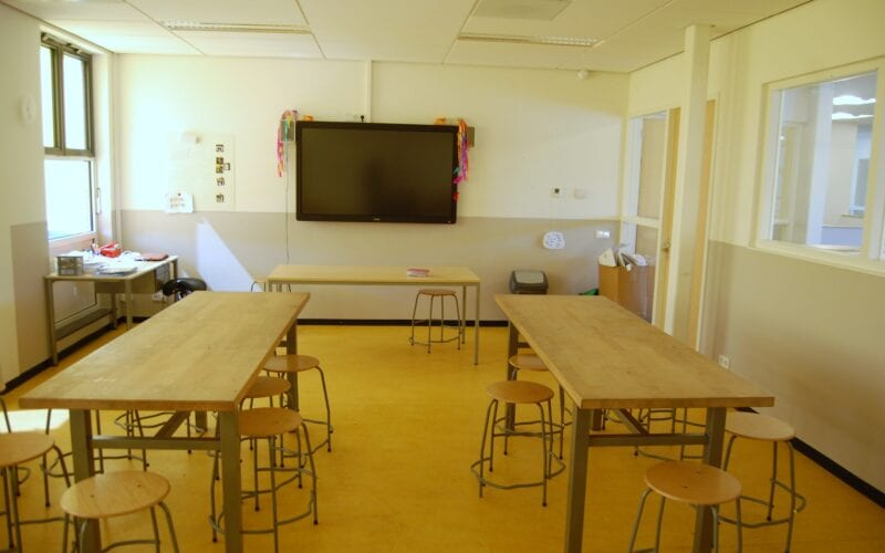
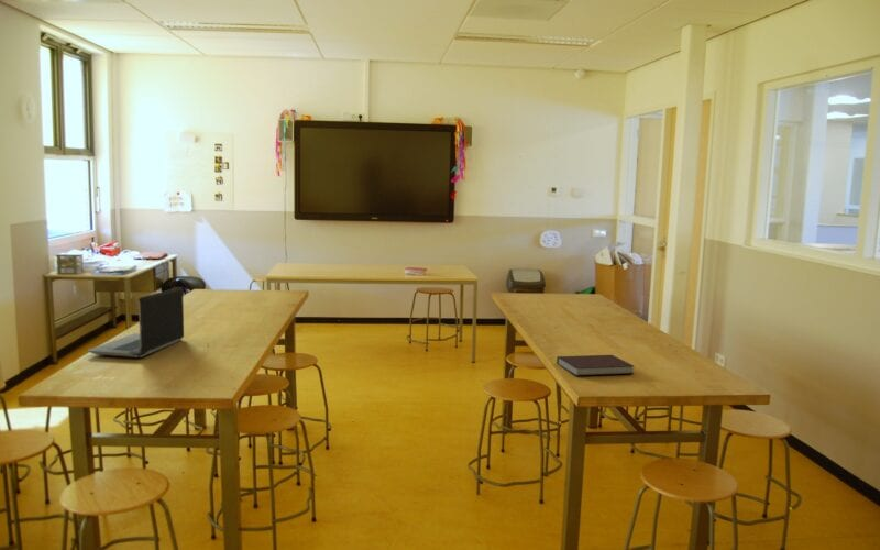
+ notebook (594, 364)
+ laptop computer (140, 319)
